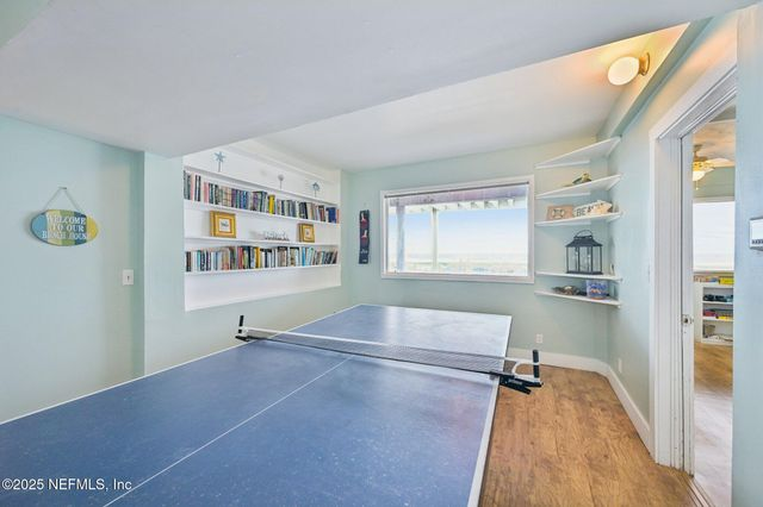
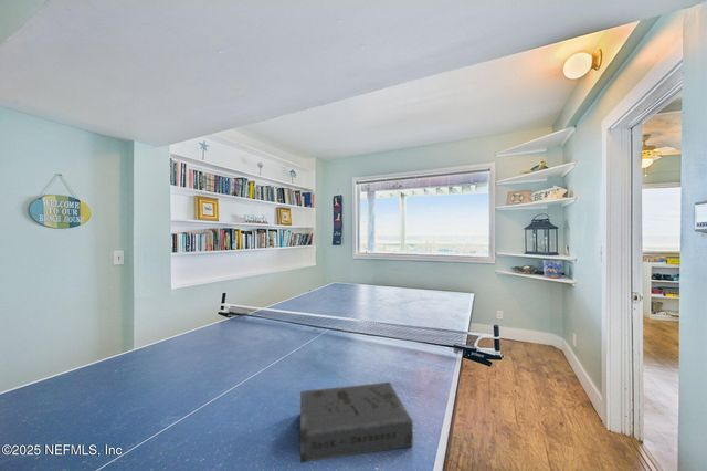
+ book (351, 416)
